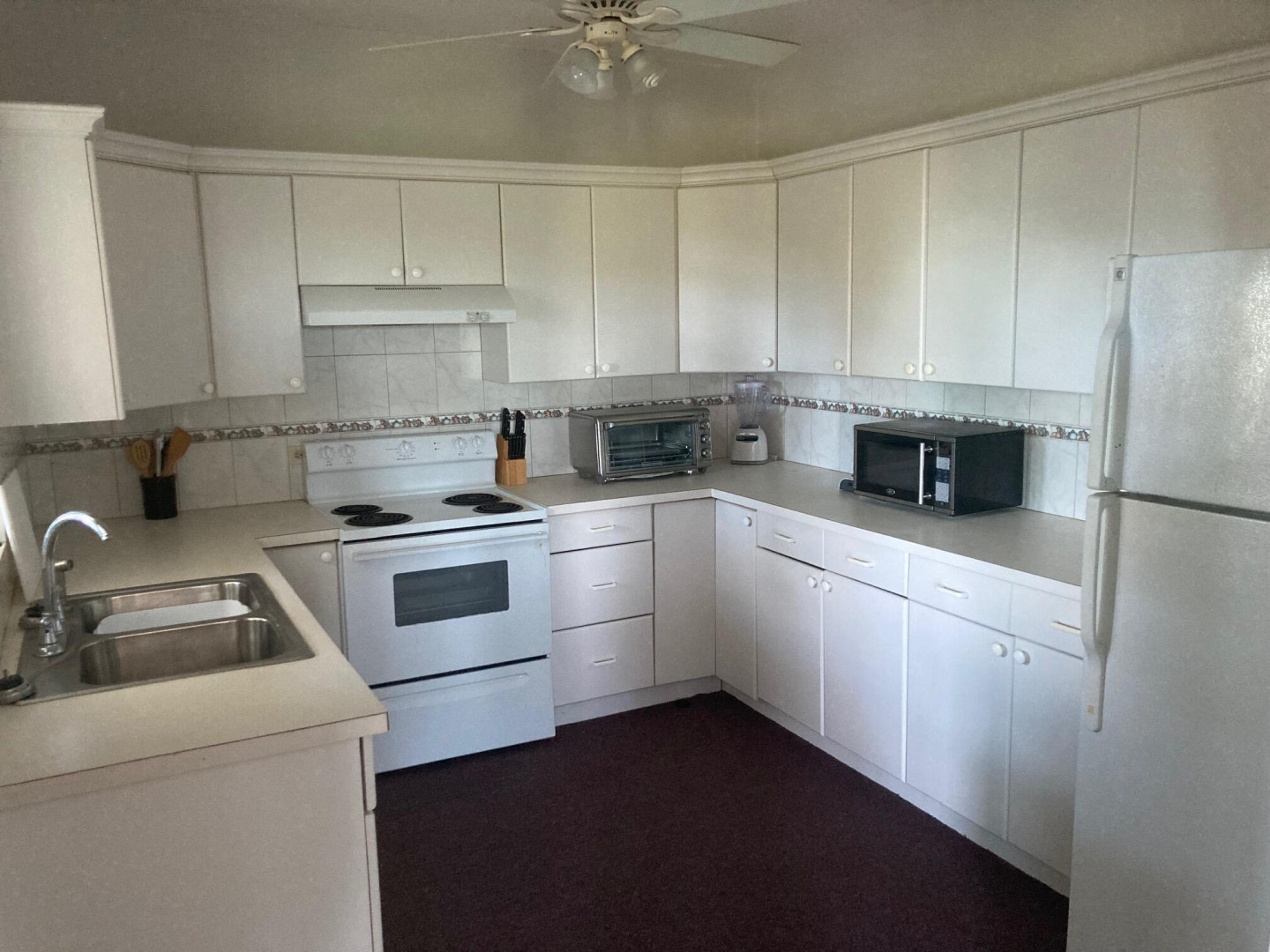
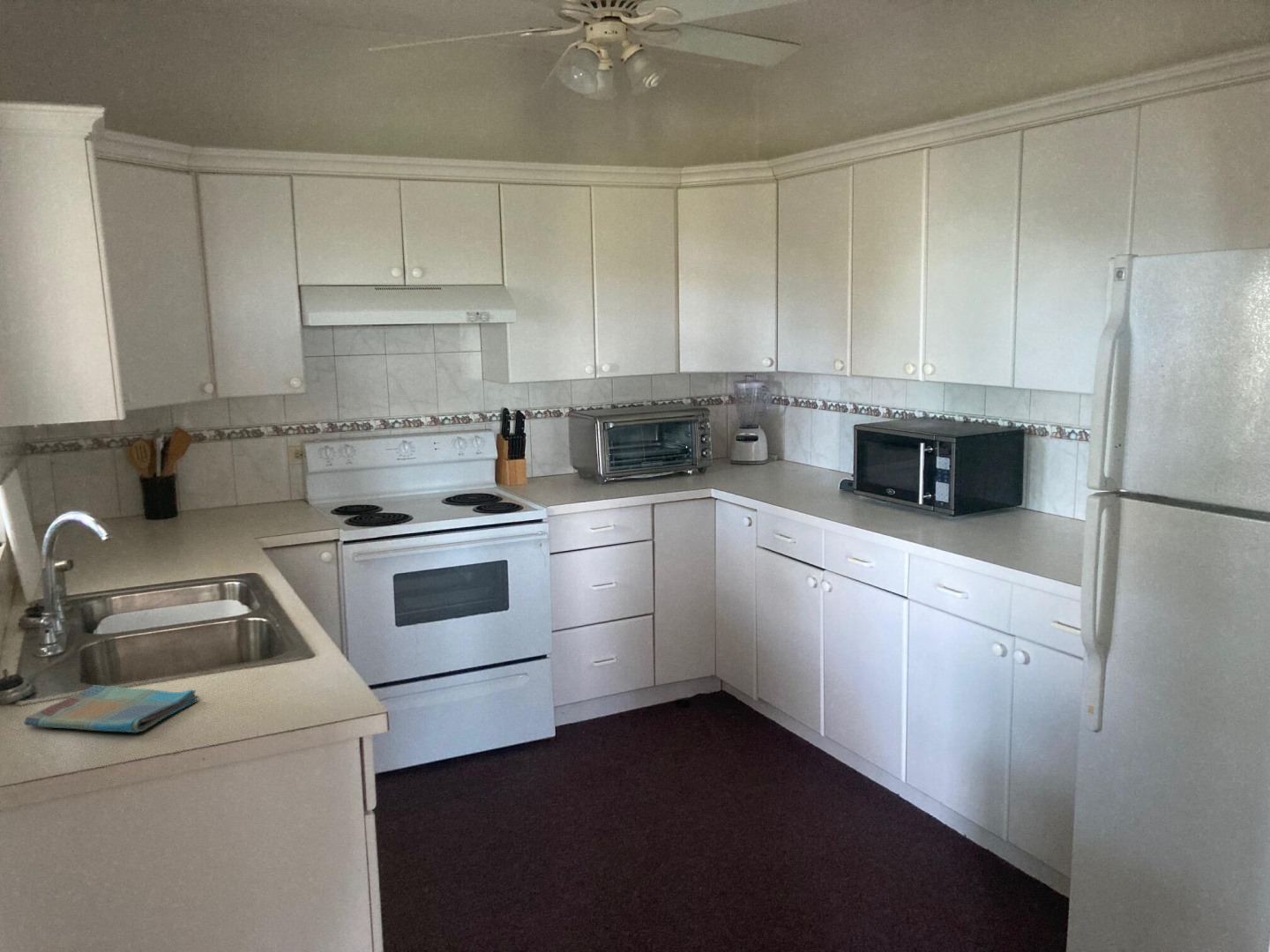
+ dish towel (113, 707)
